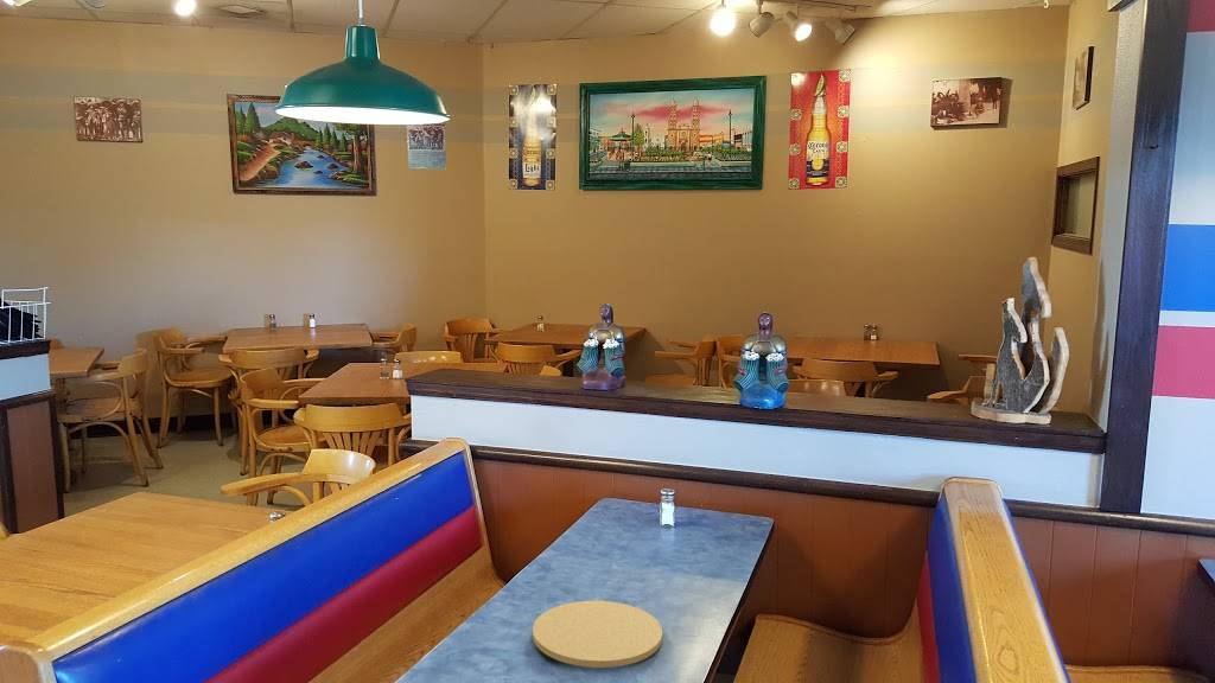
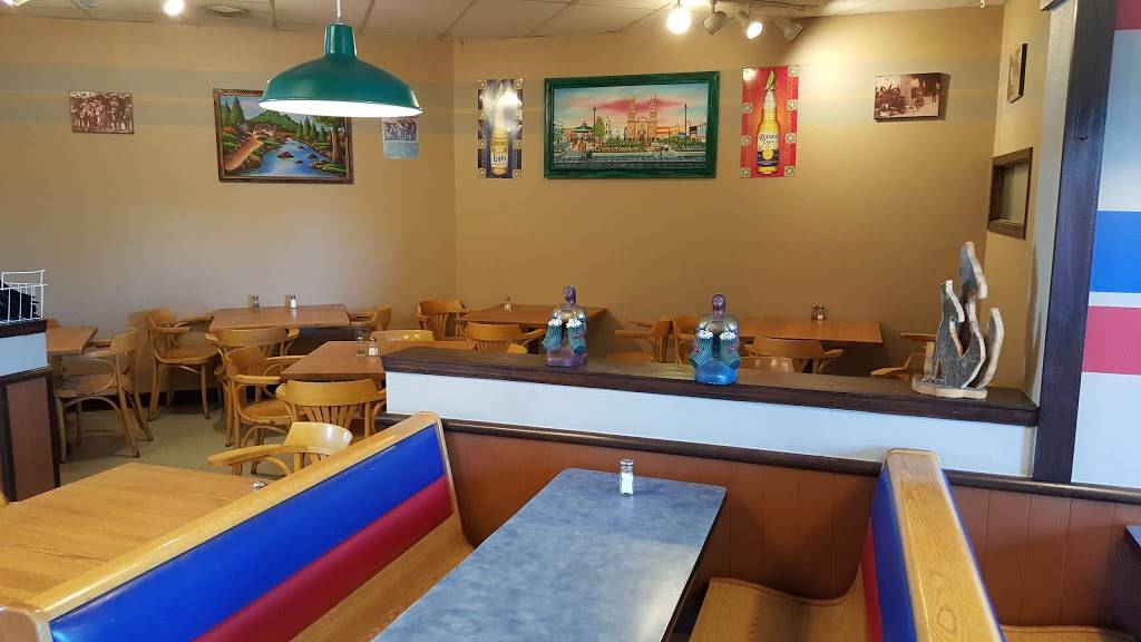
- plate (603, 630)
